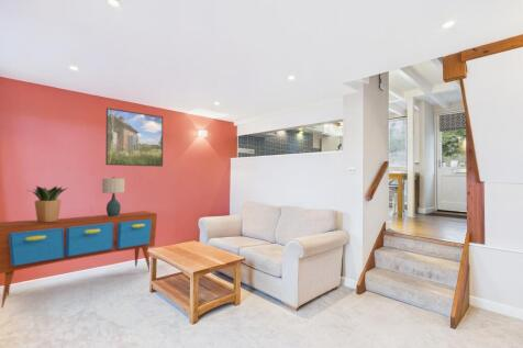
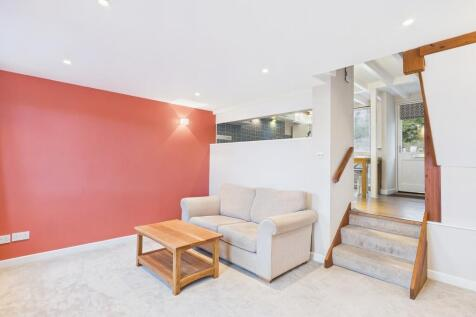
- sideboard (87, 249)
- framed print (136, 138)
- table lamp (113, 195)
- potted plant (49, 202)
